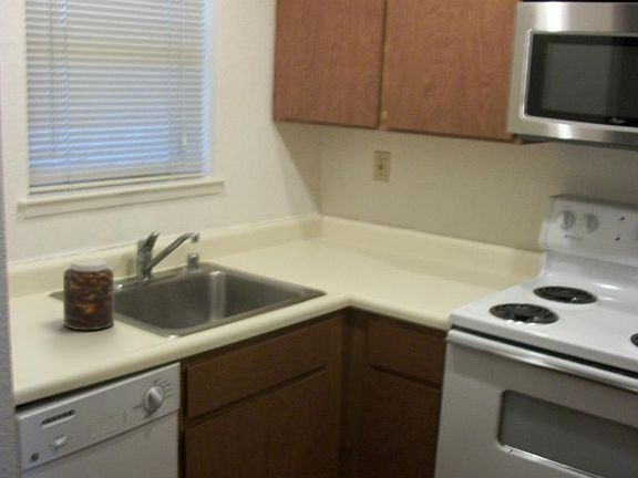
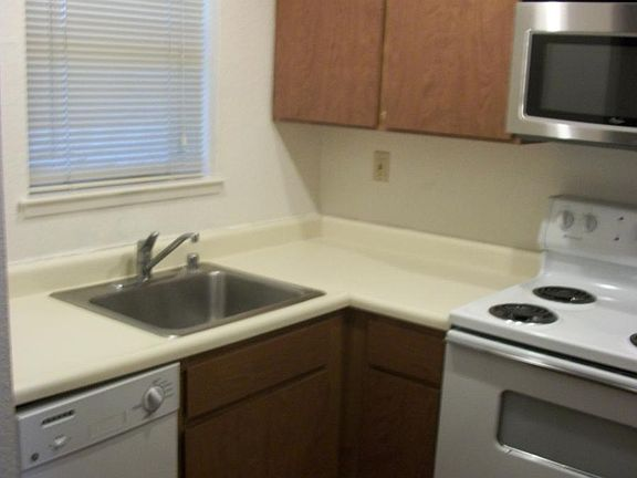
- jar (89, 292)
